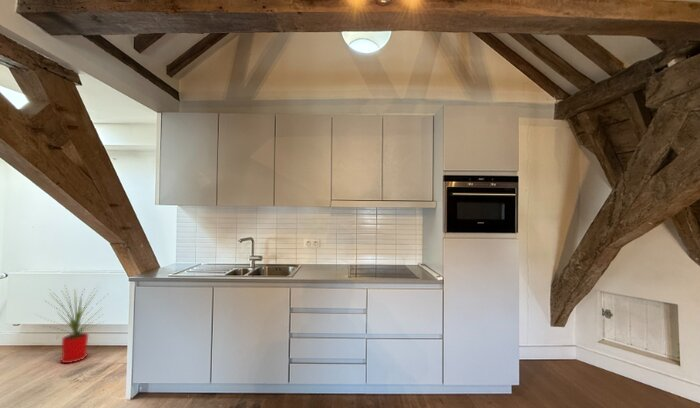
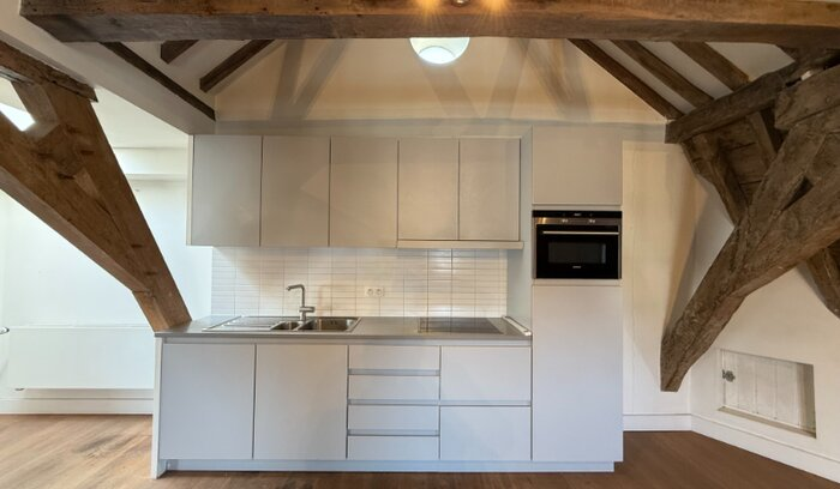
- house plant (77, 321)
